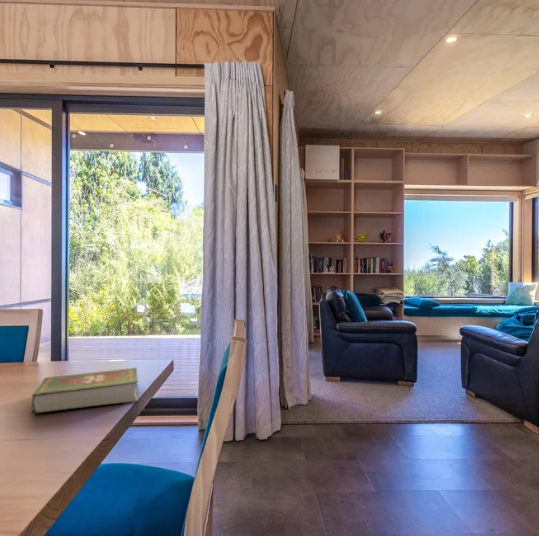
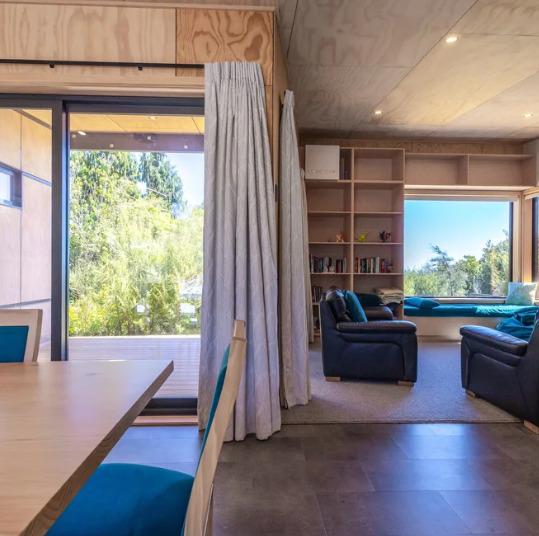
- book (90, 386)
